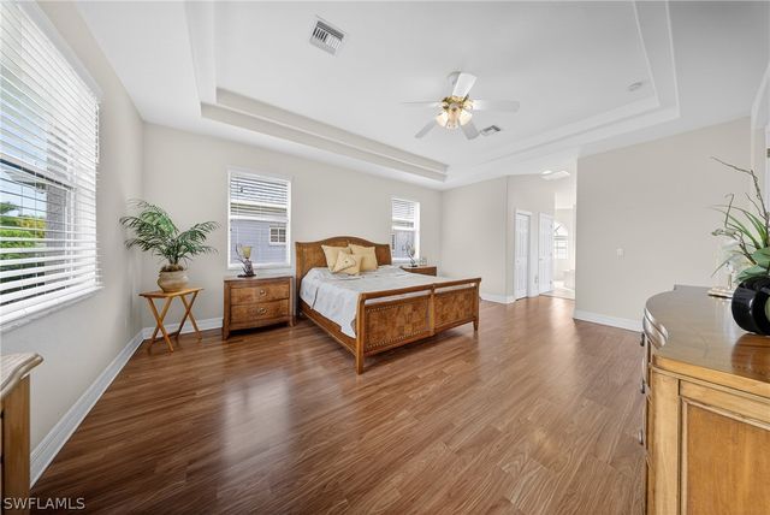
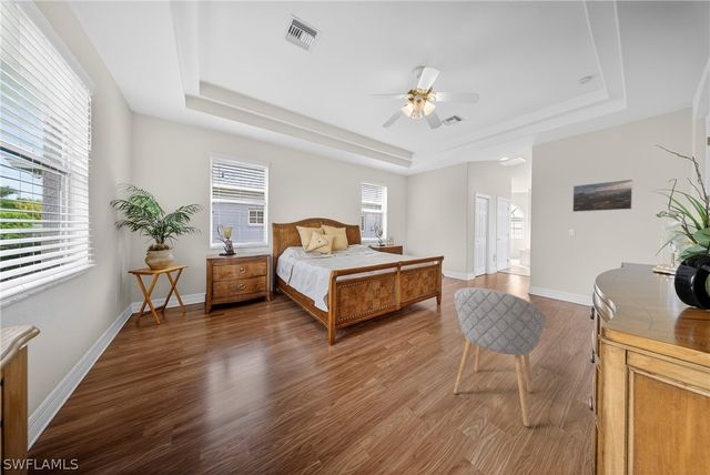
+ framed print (600, 196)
+ chair (495, 340)
